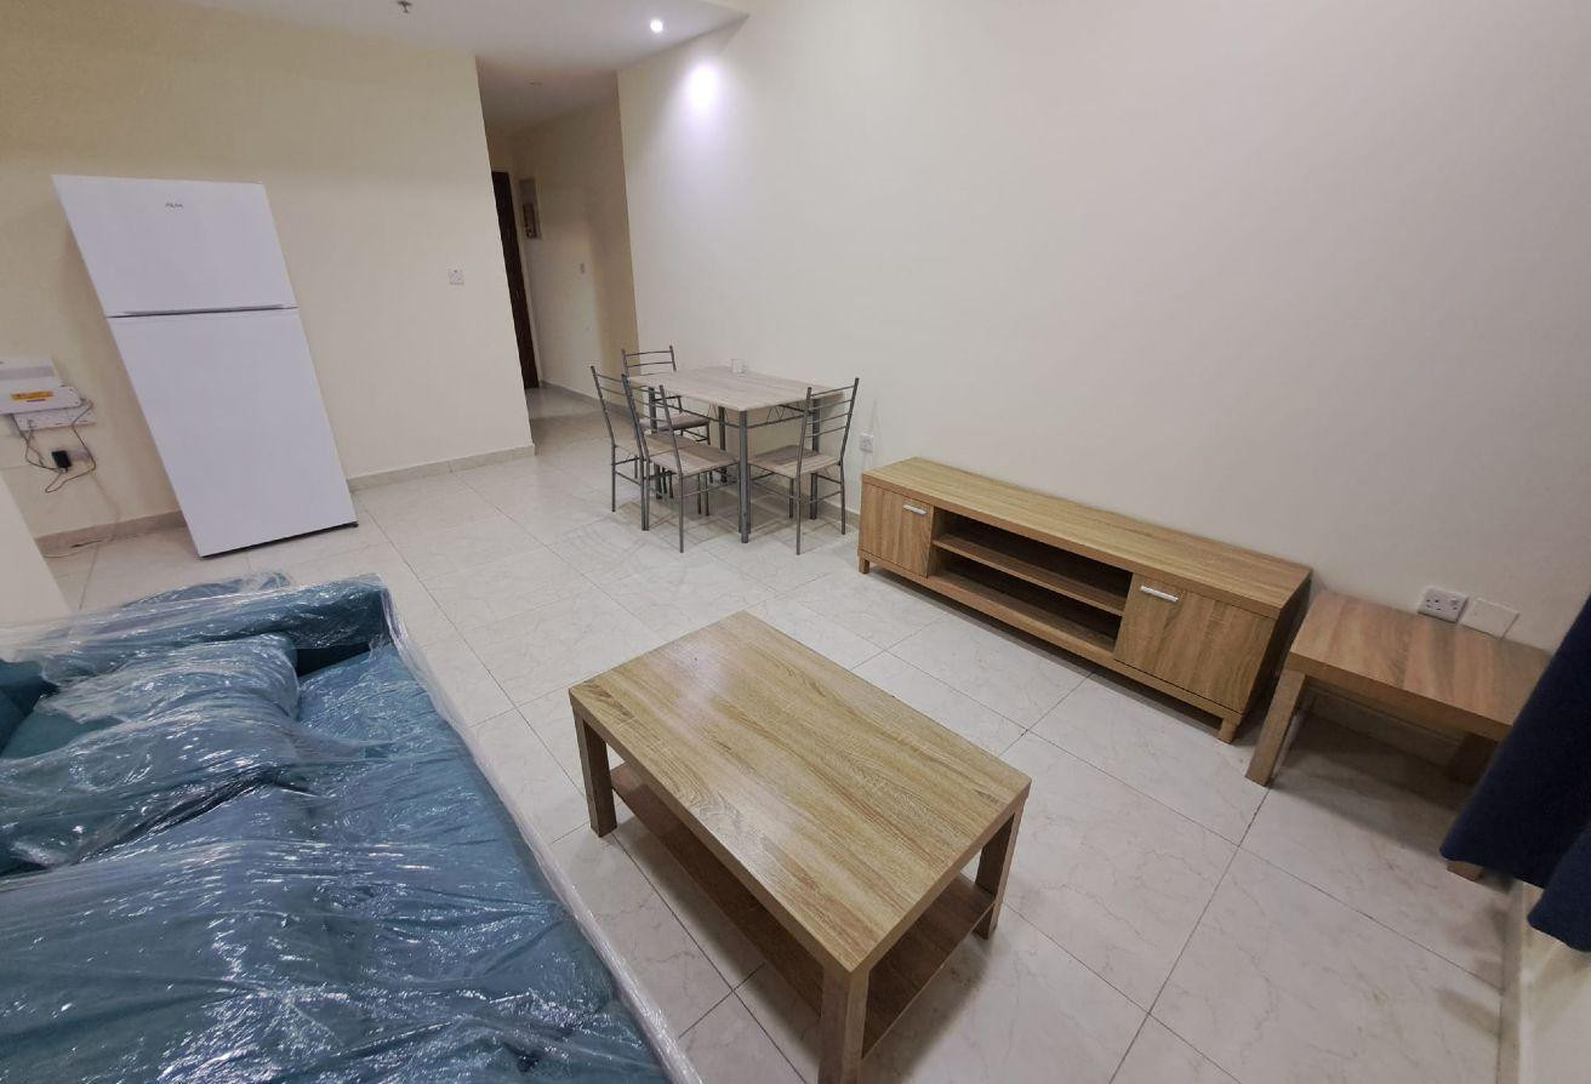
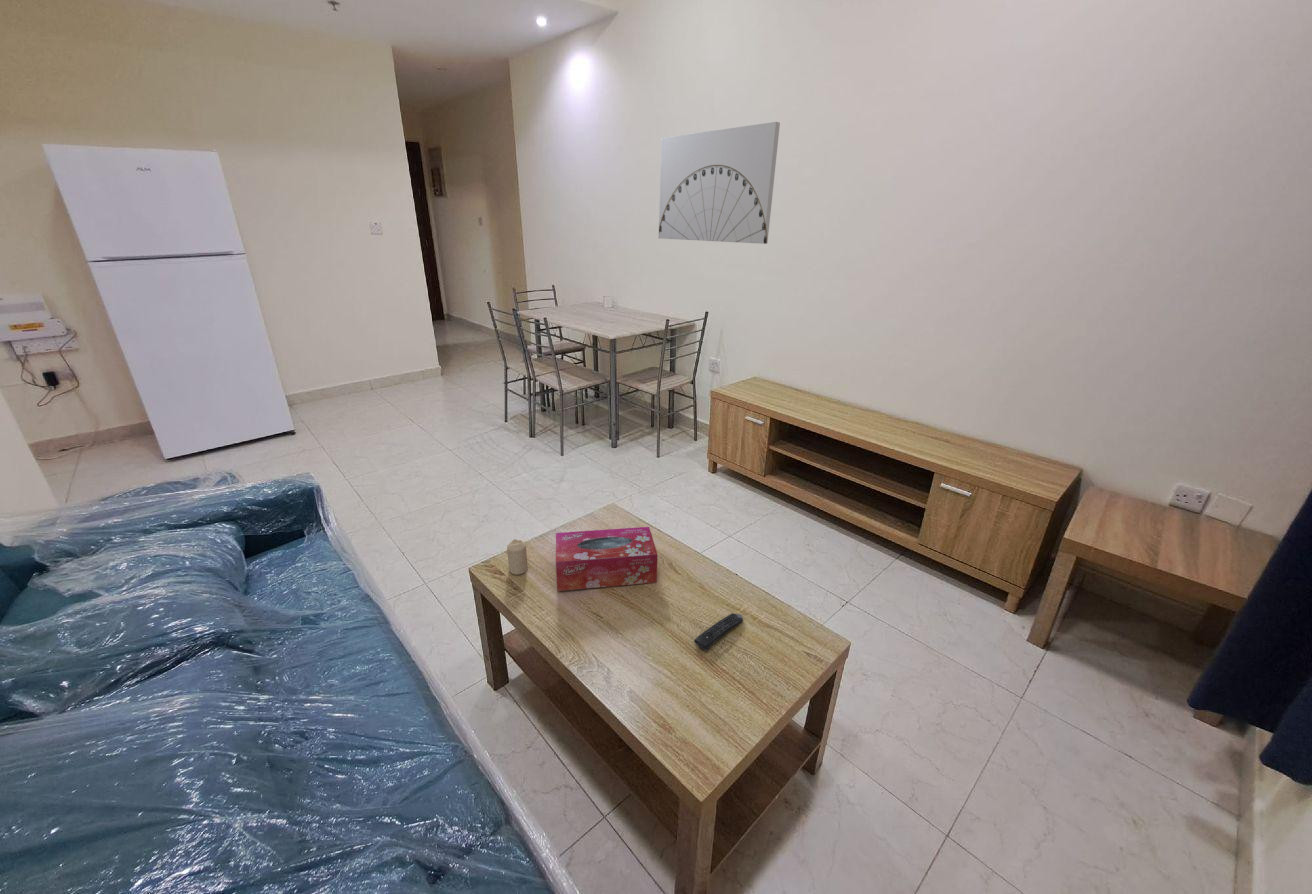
+ candle (517, 555)
+ remote control (720, 629)
+ wall art (711, 187)
+ tissue box (605, 557)
